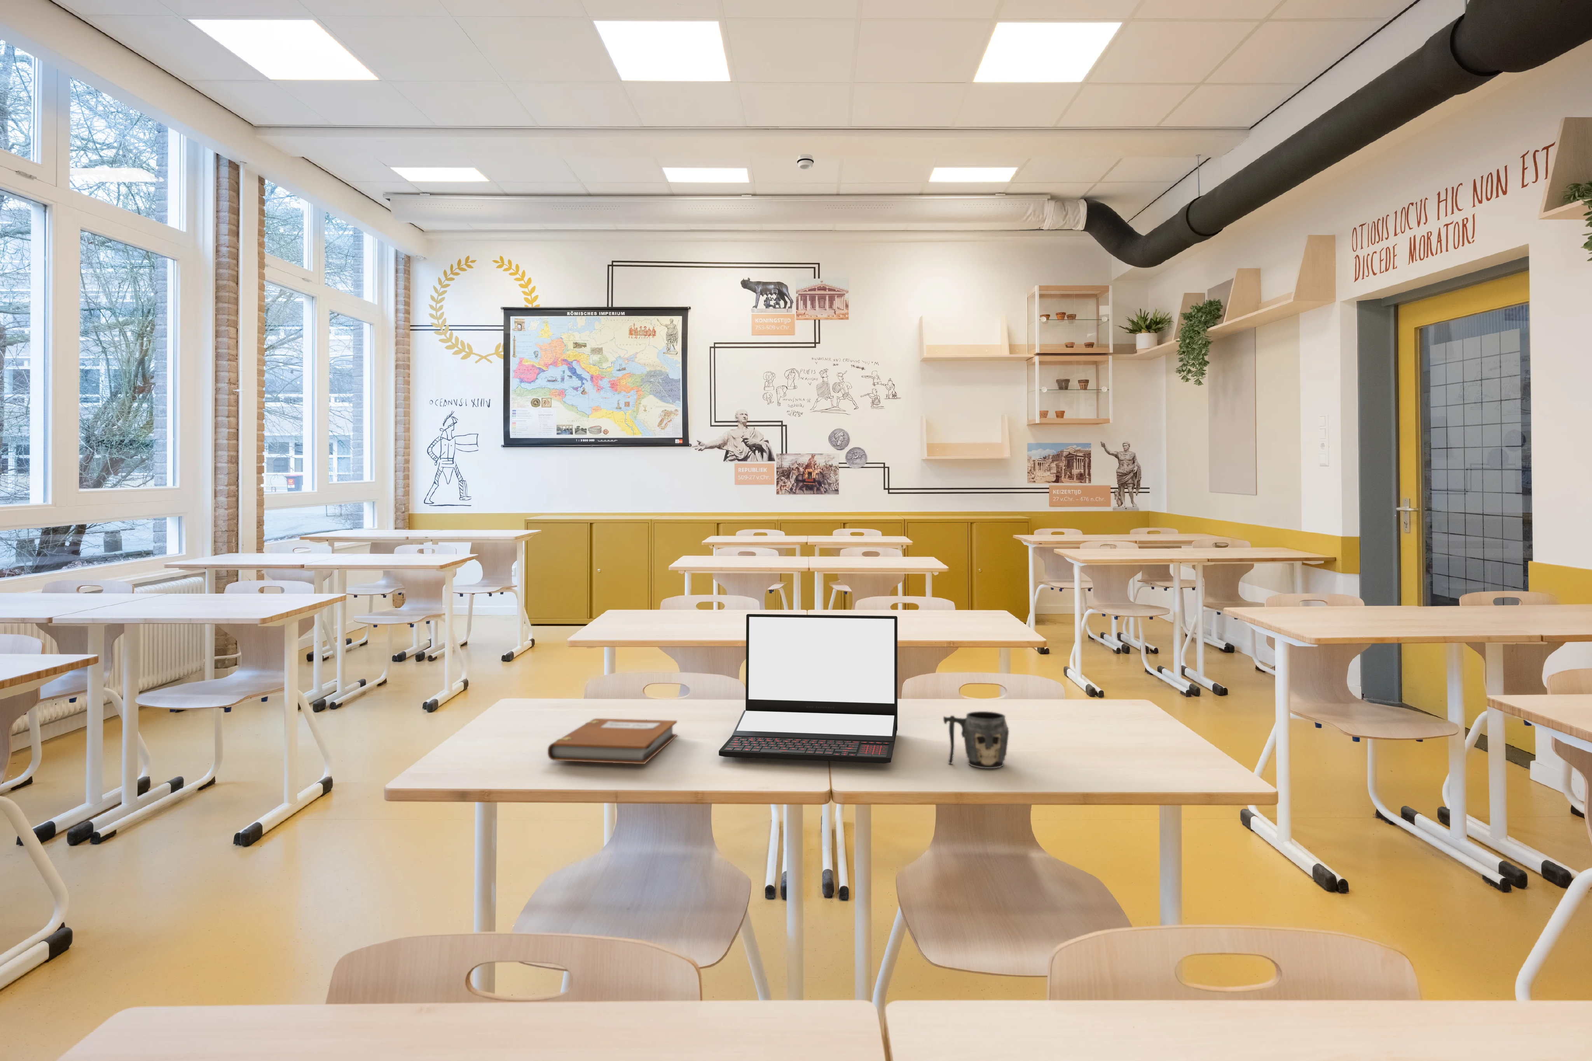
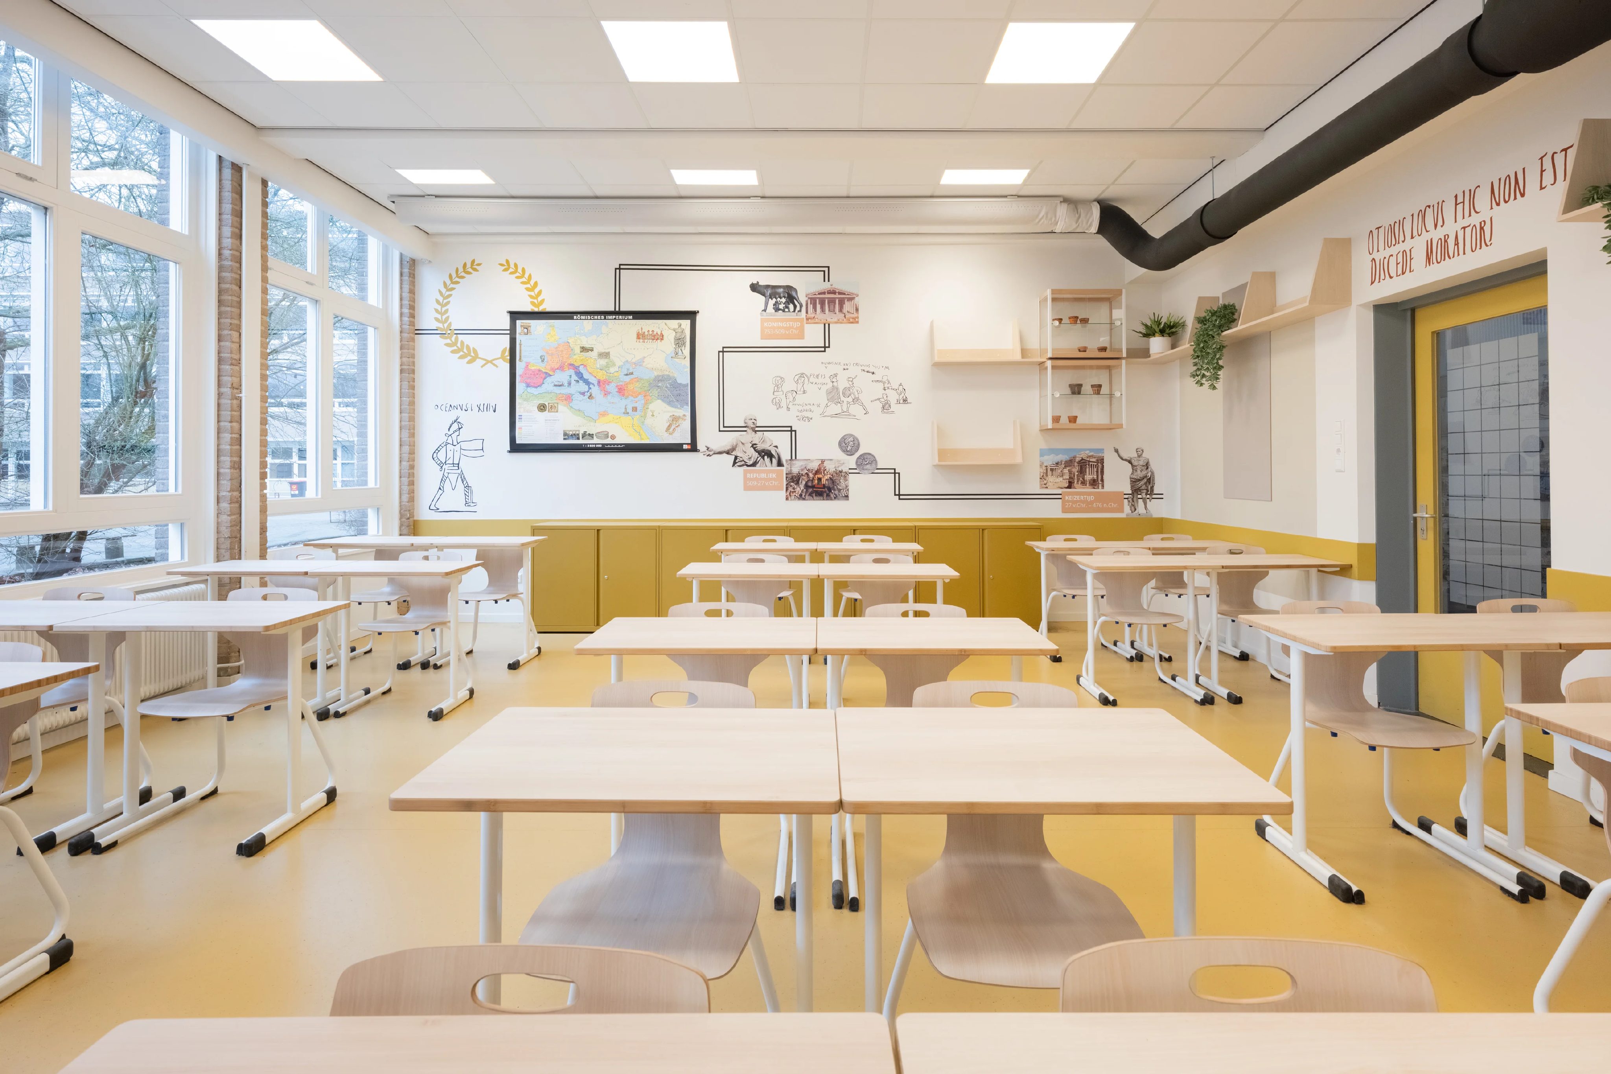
- laptop (813, 683)
- mug (976, 739)
- smoke detector (805, 161)
- notebook (616, 739)
